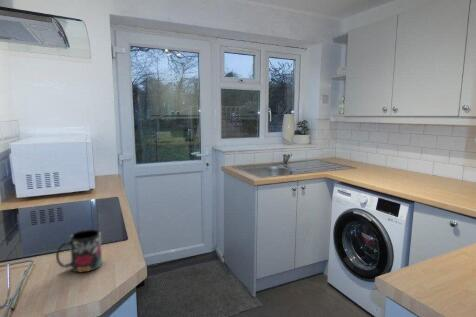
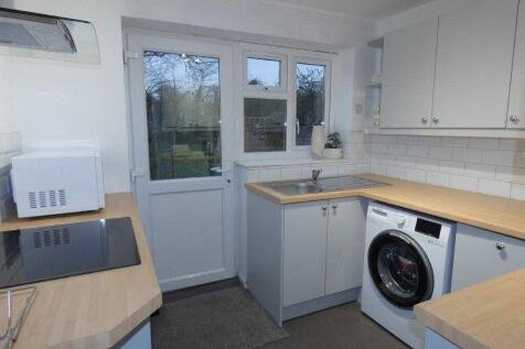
- mug (79, 251)
